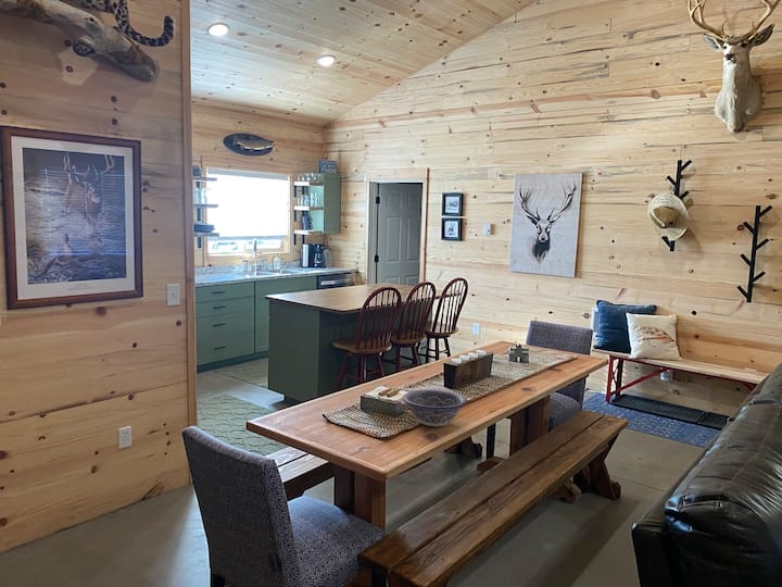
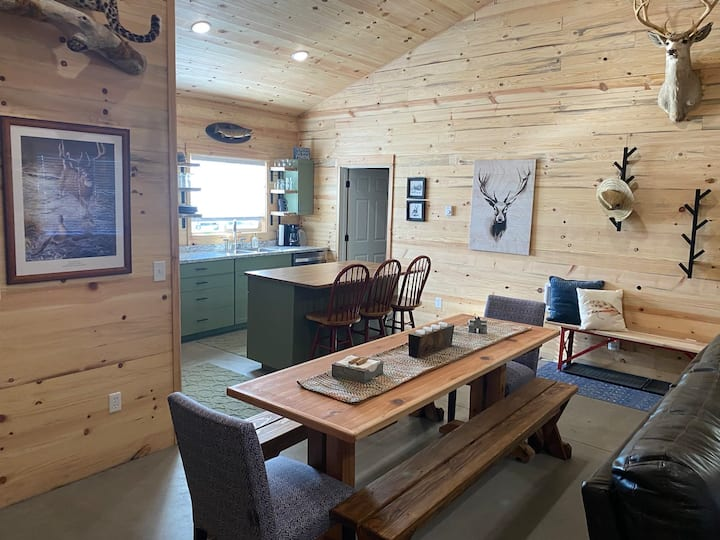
- decorative bowl (433, 410)
